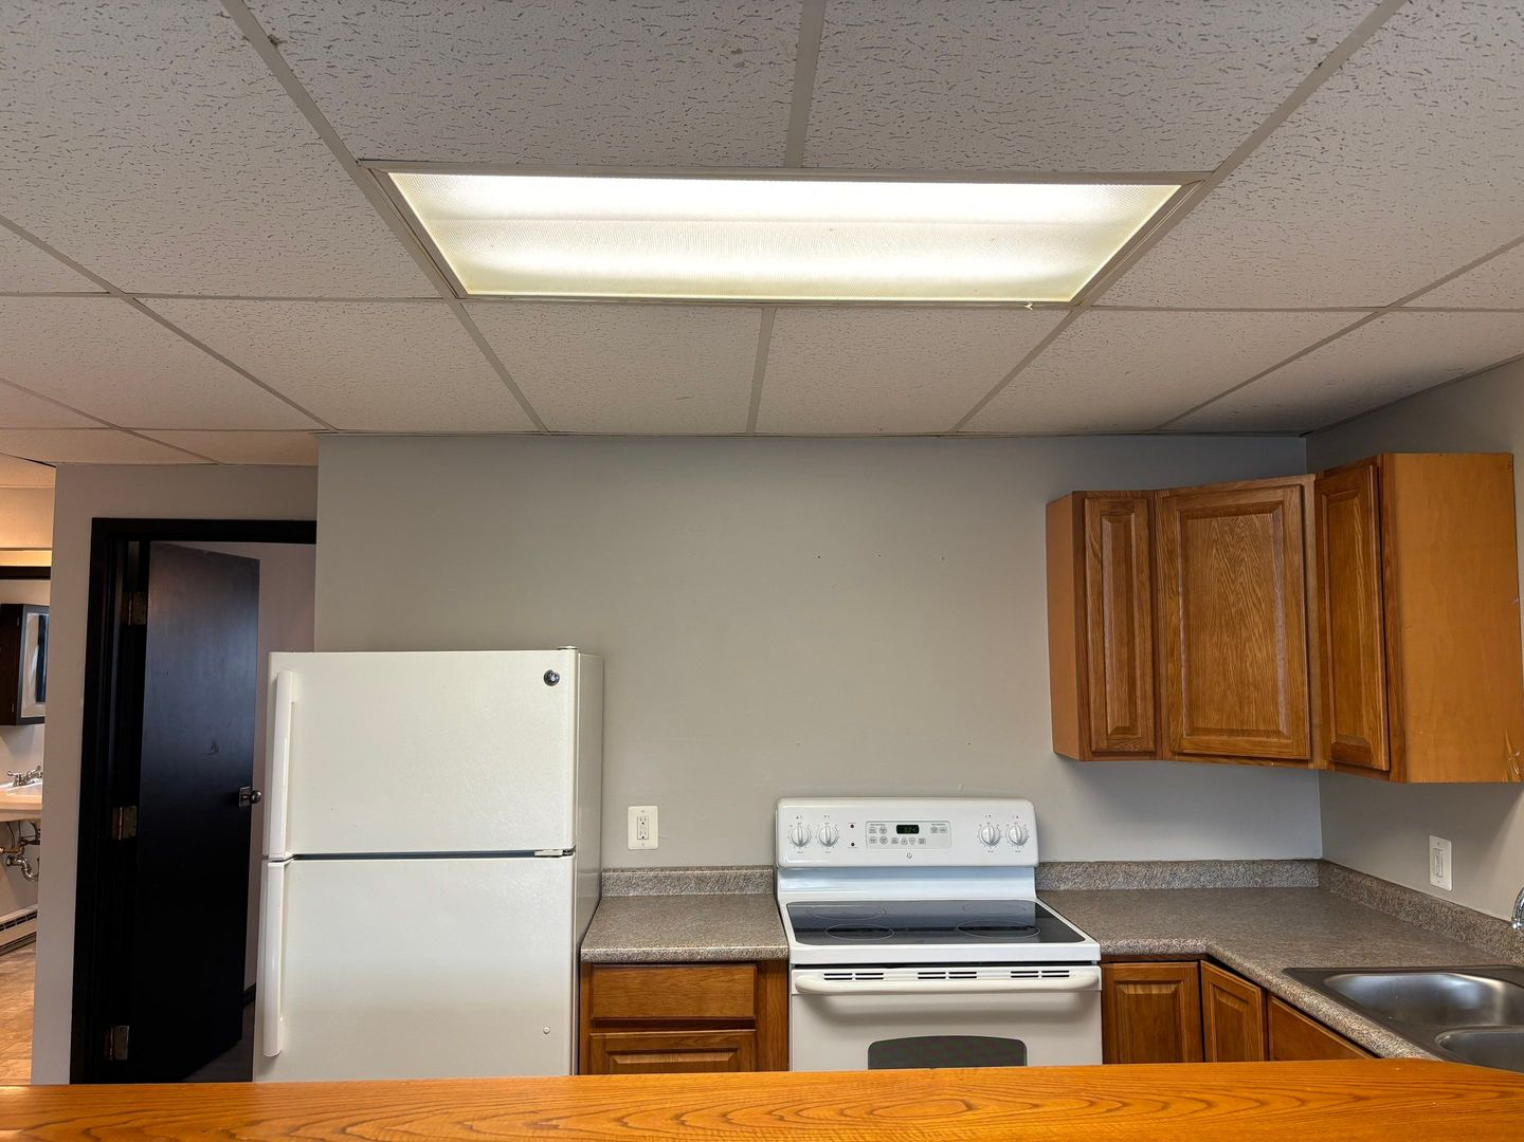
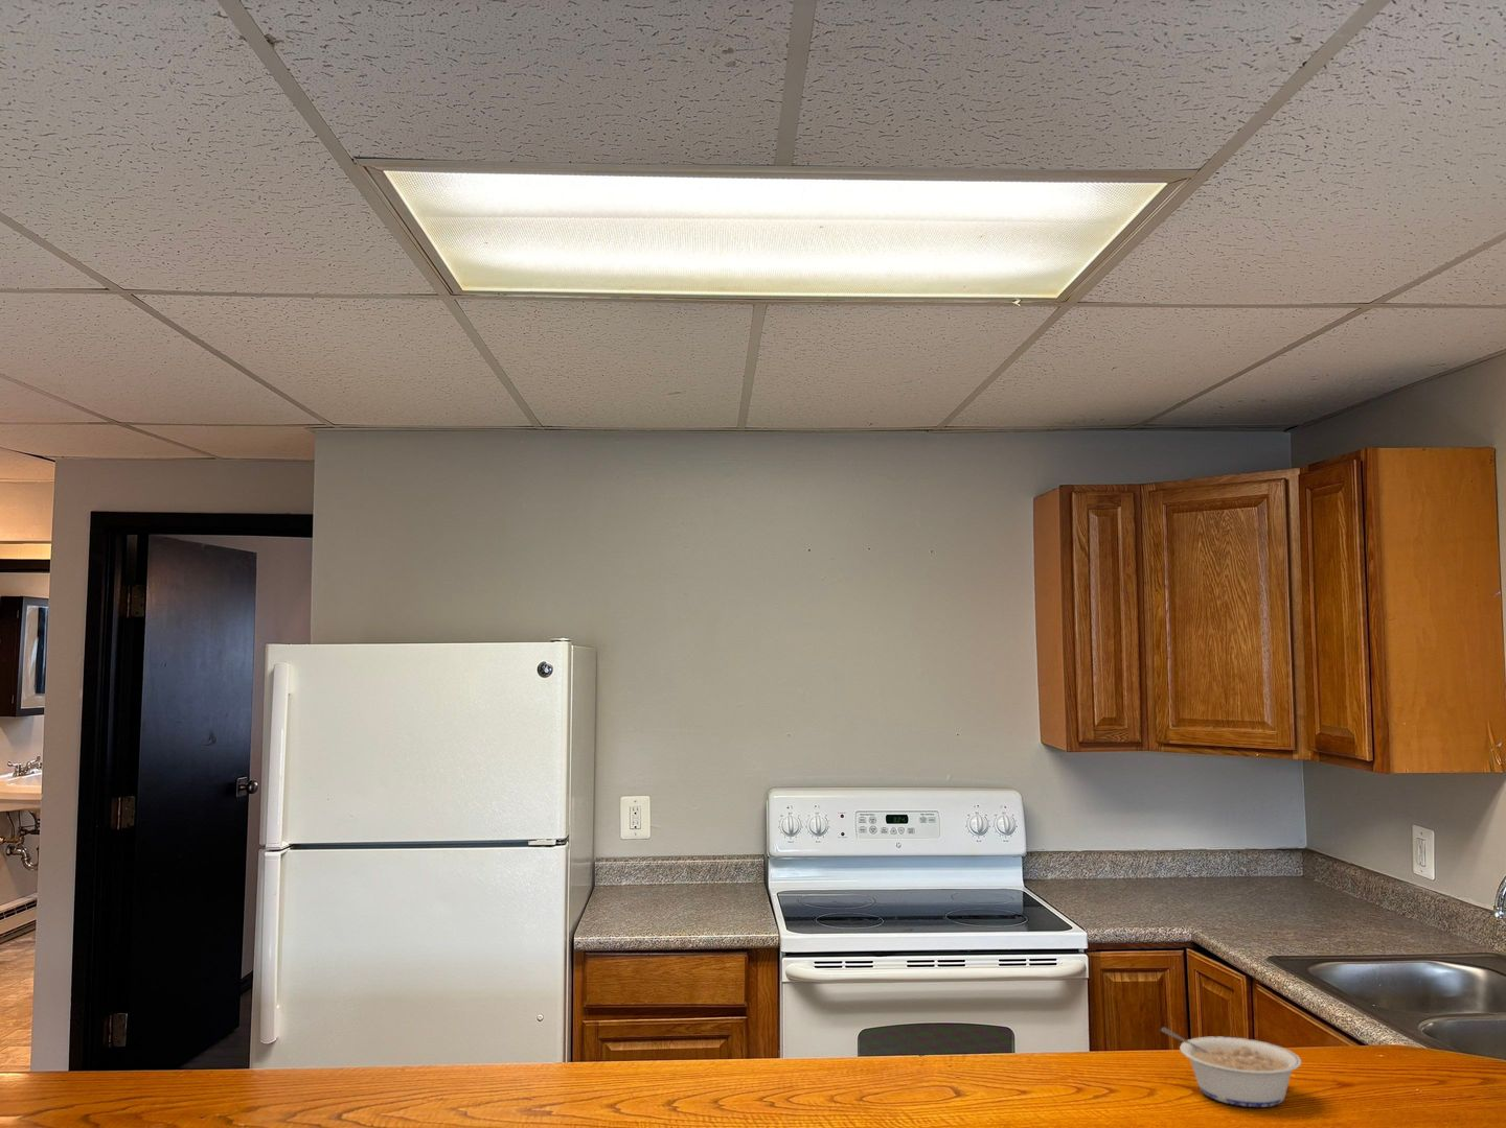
+ legume (1236, 1069)
